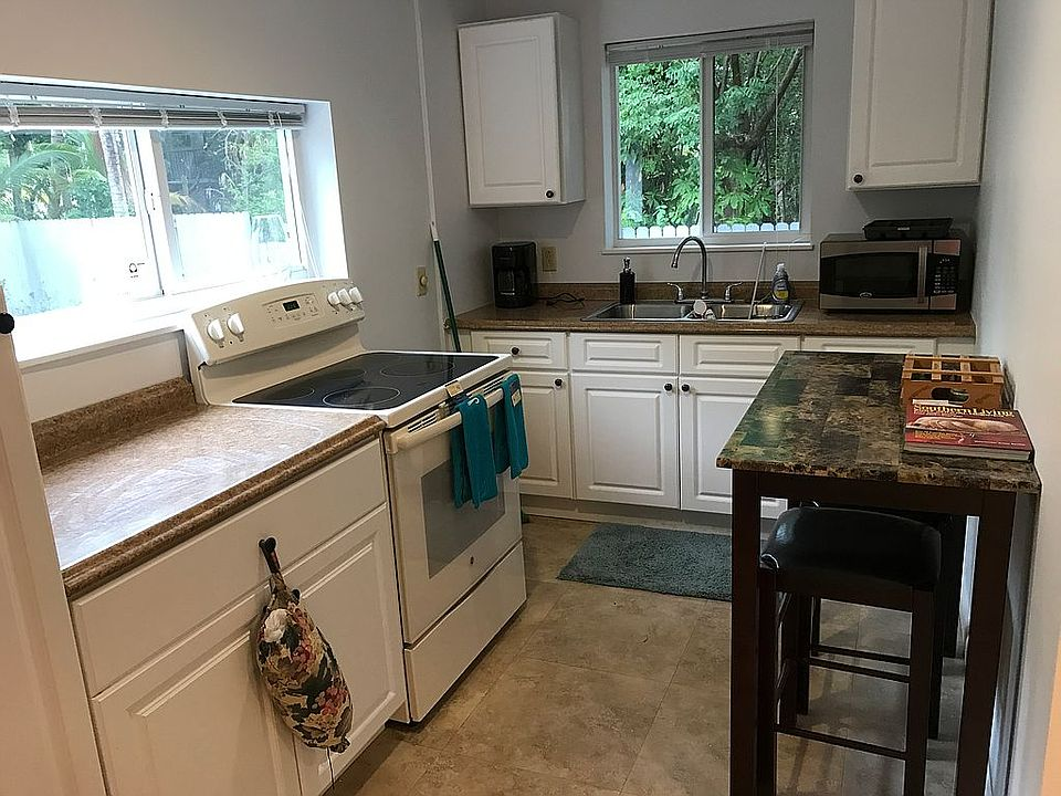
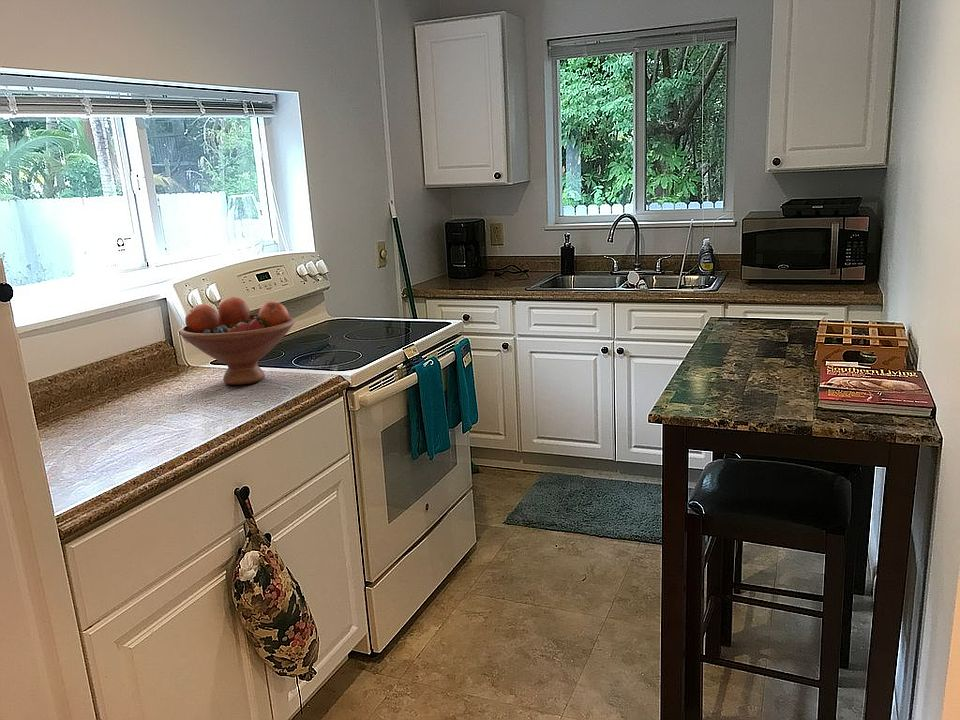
+ fruit bowl (239, 341)
